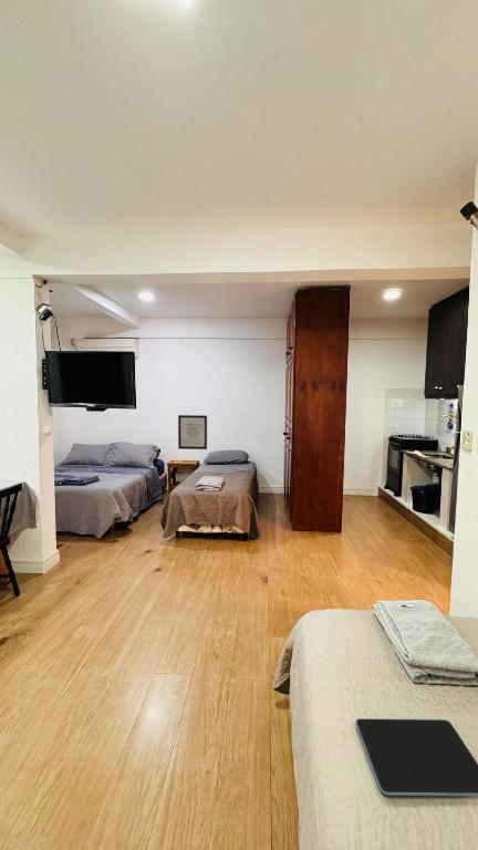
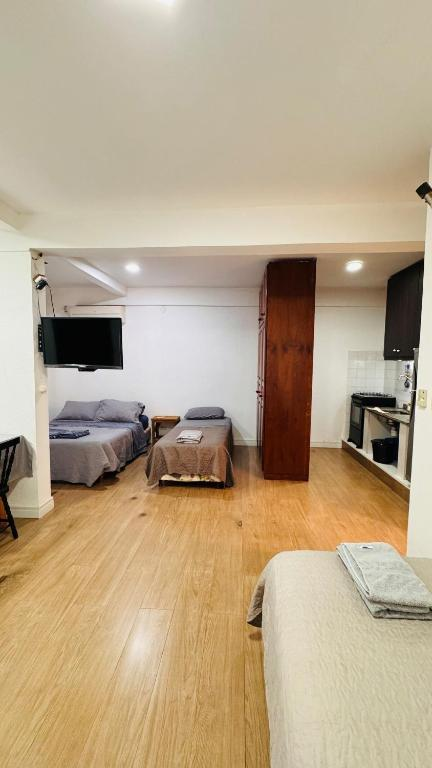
- wall art (193, 432)
- tablet (418, 753)
